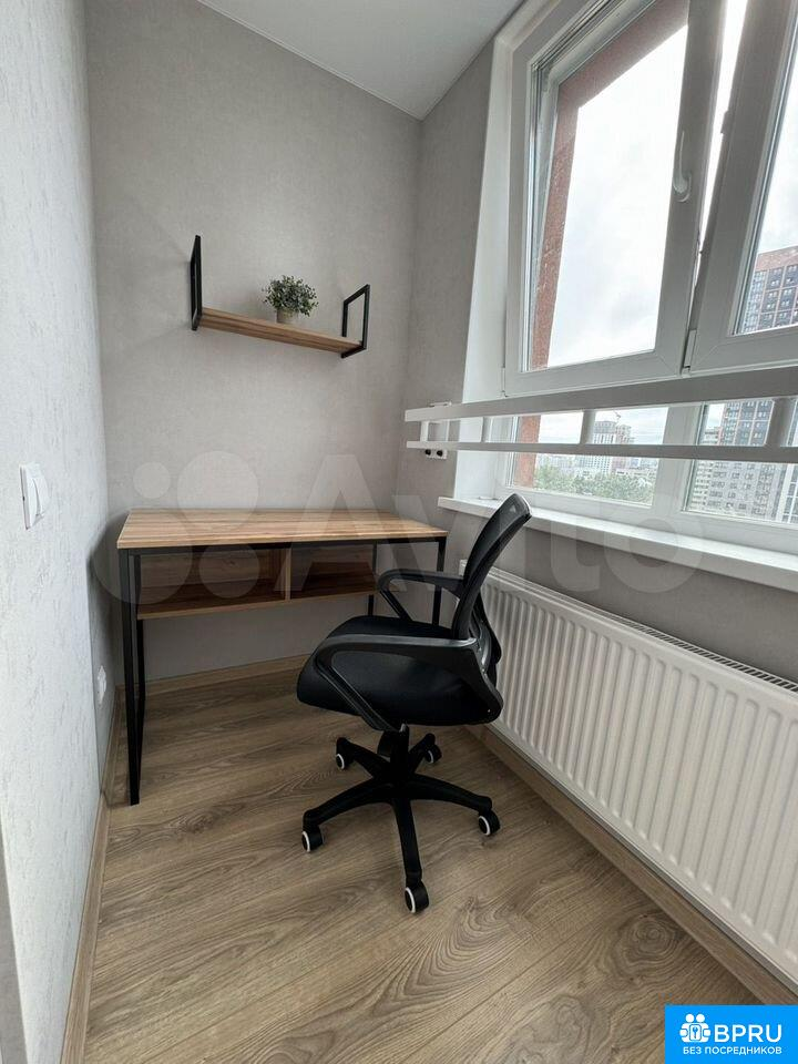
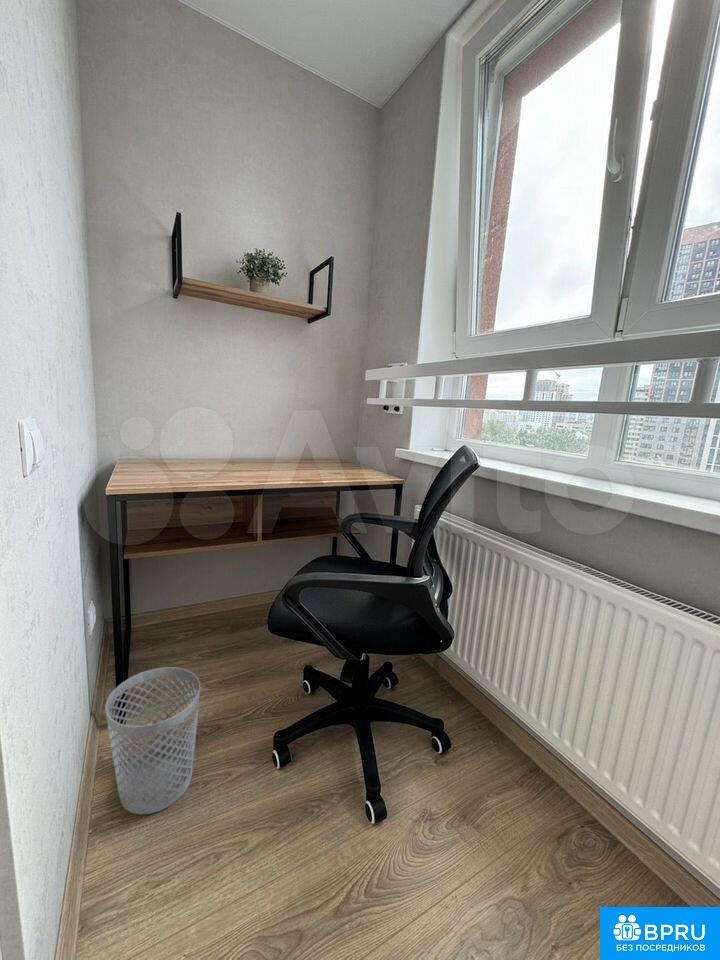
+ wastebasket (156, 739)
